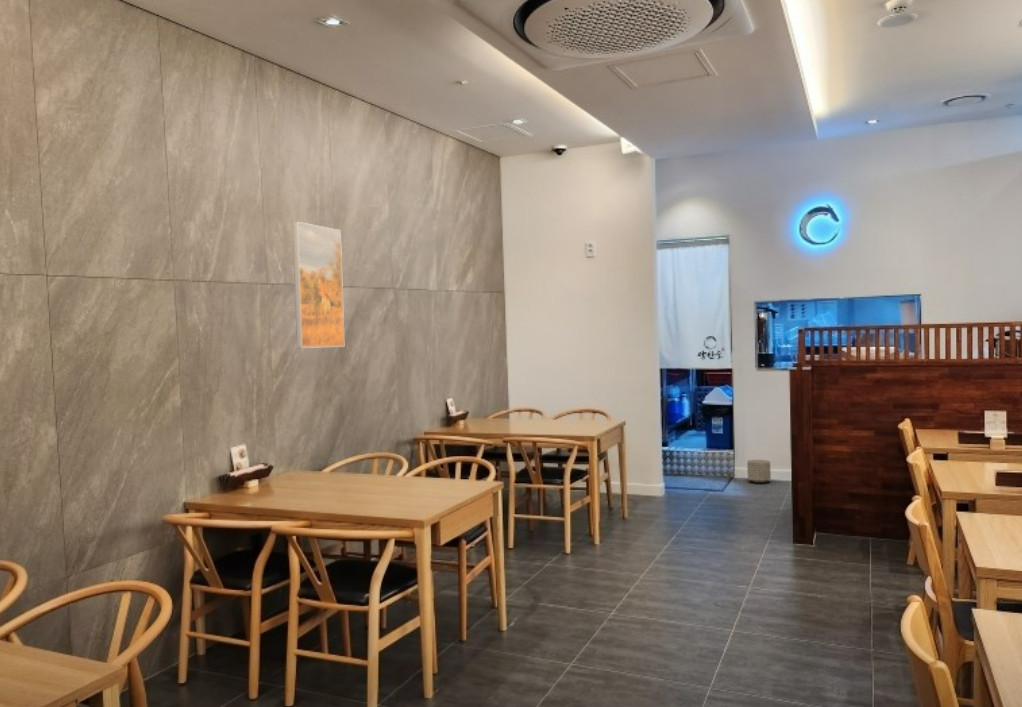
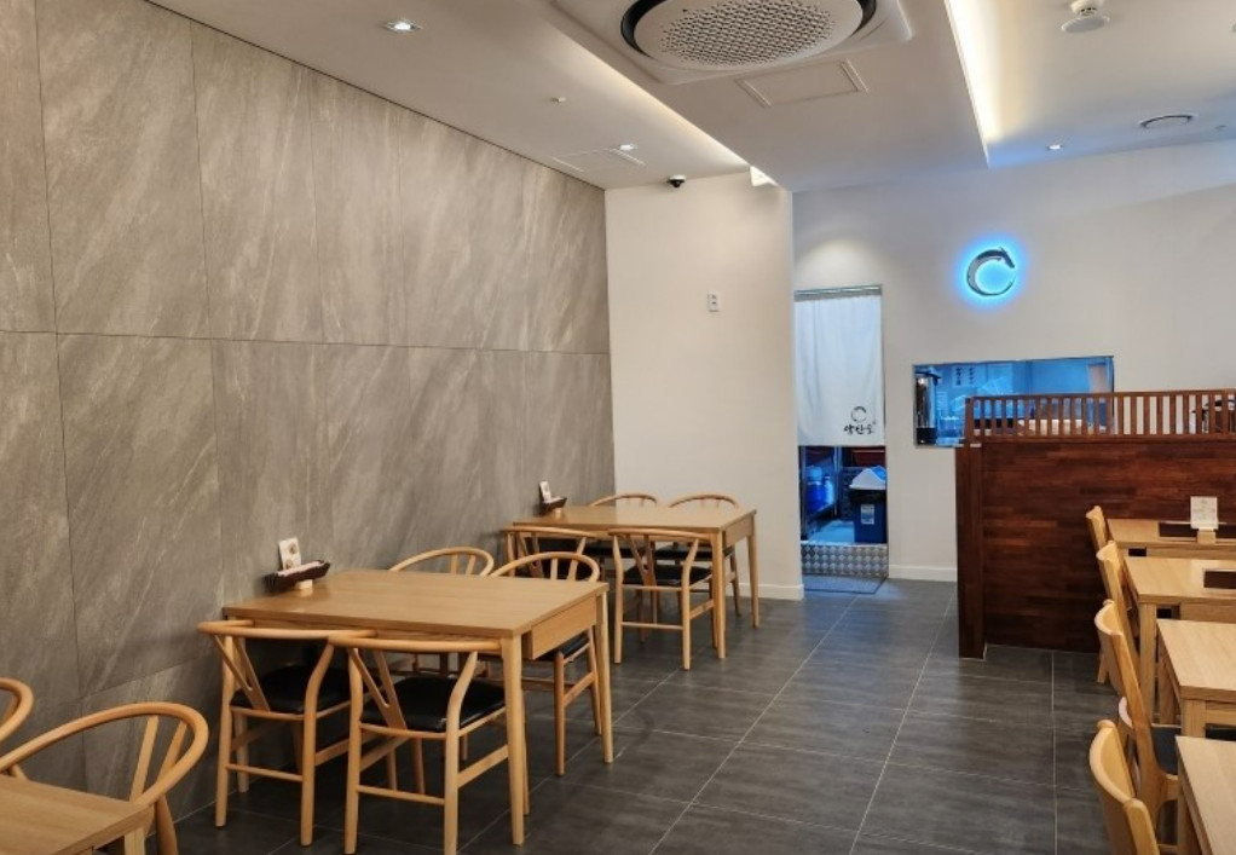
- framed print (319, 286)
- planter (758, 471)
